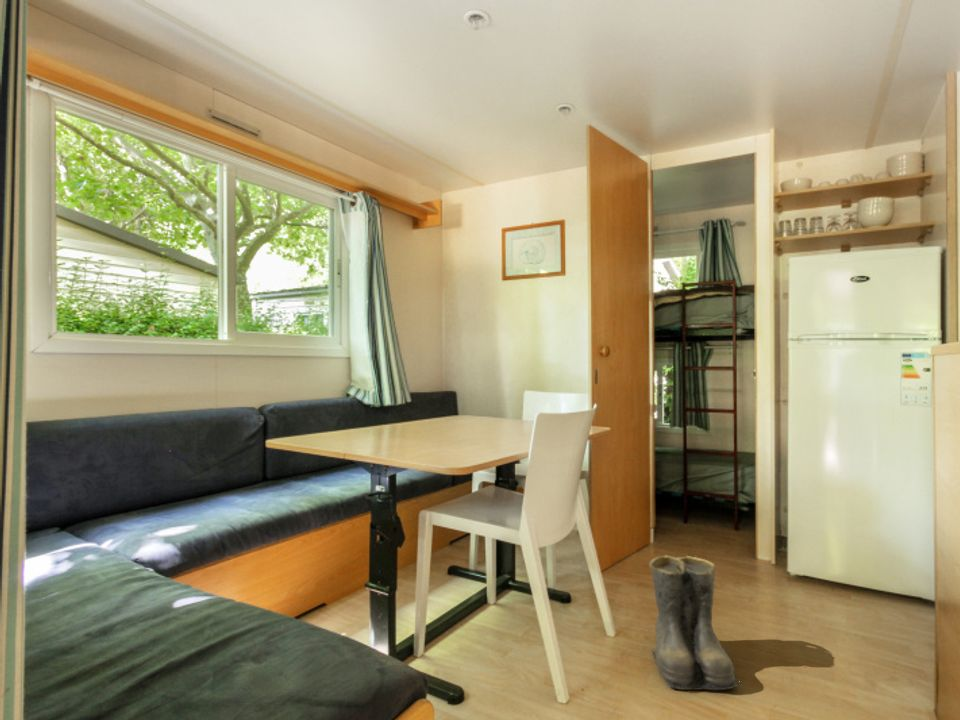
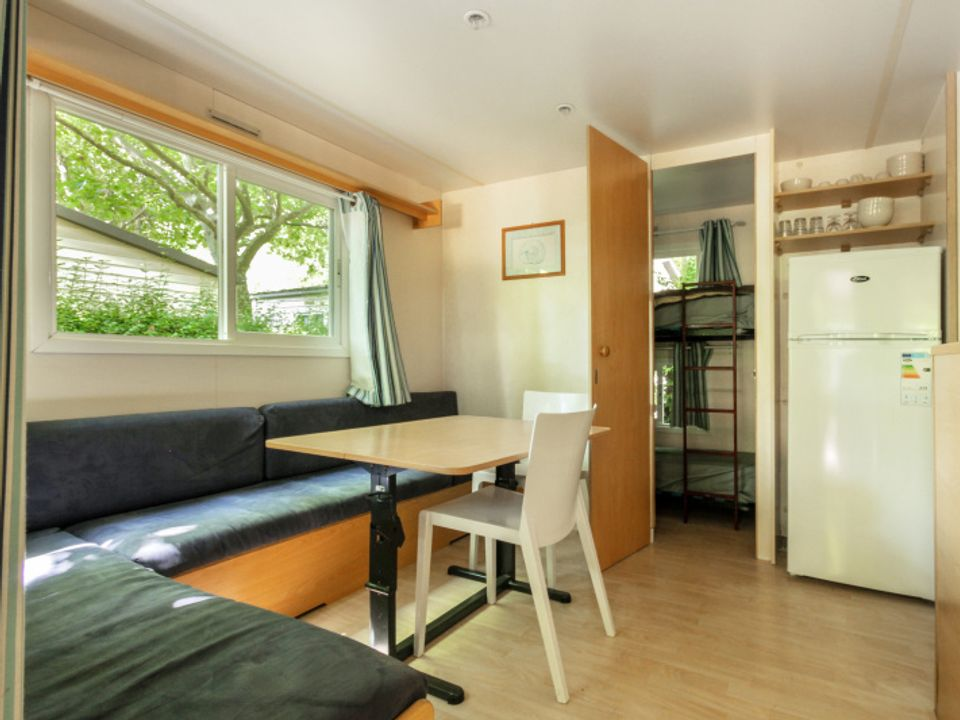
- boots (688, 616)
